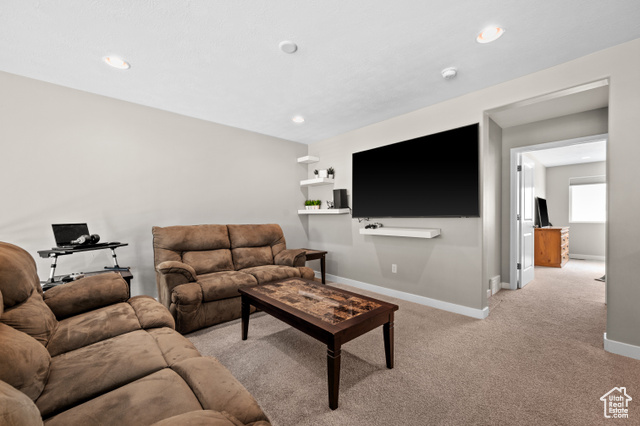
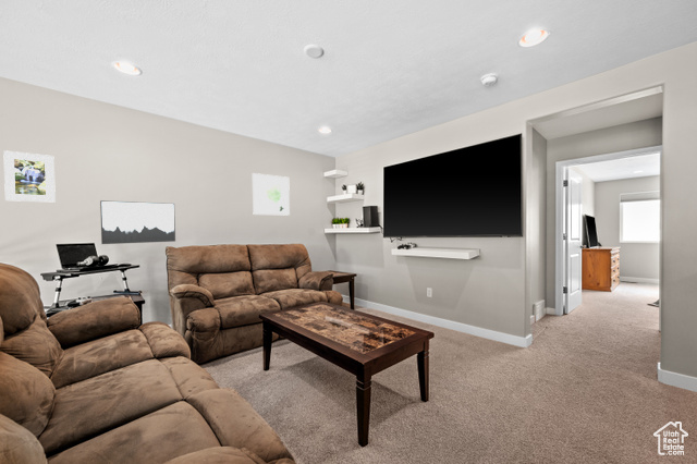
+ wall art (271, 195)
+ wall art (140, 222)
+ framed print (30, 176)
